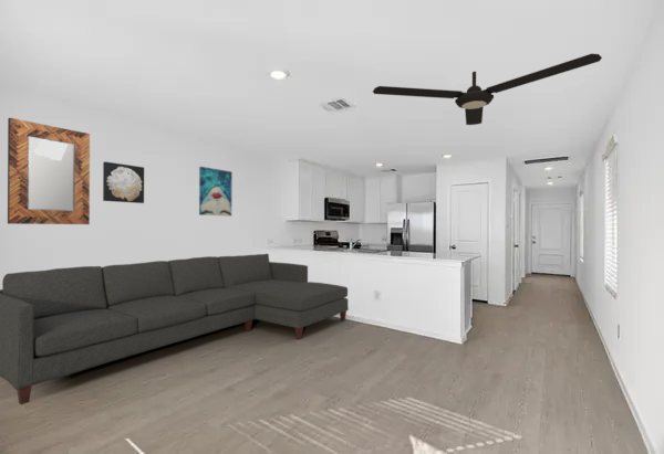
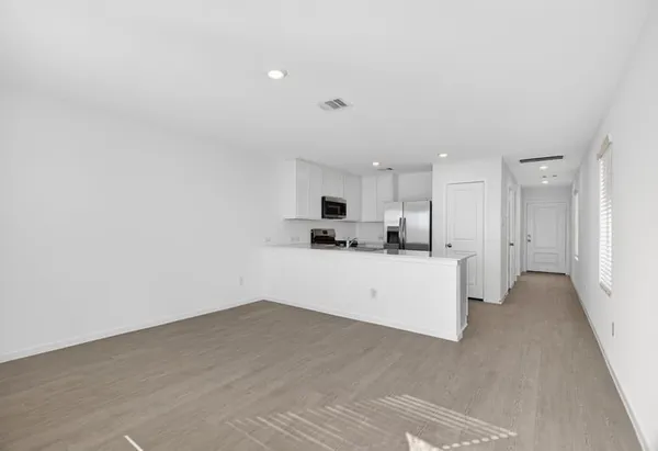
- sofa (208, 302)
- ceiling fan (474, 96)
- home mirror (51, 175)
- wall art (216, 192)
- wall art (124, 183)
